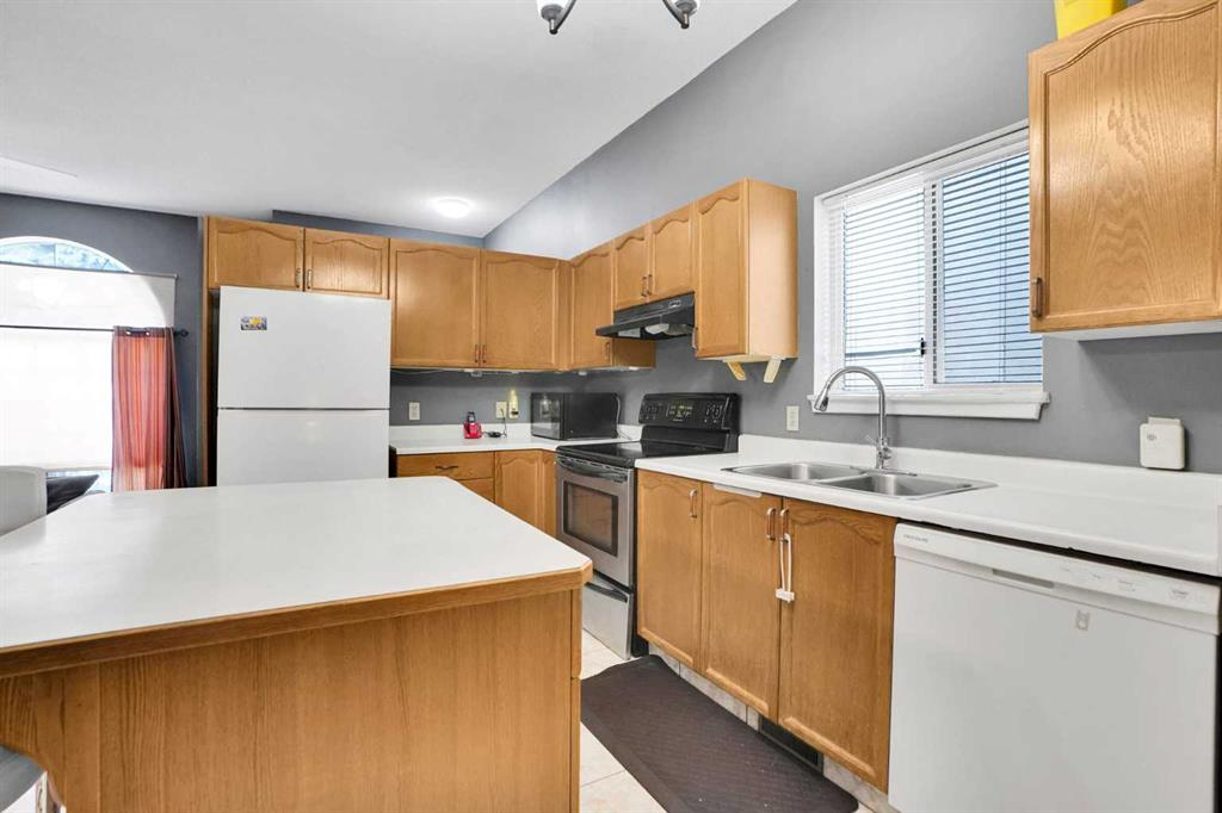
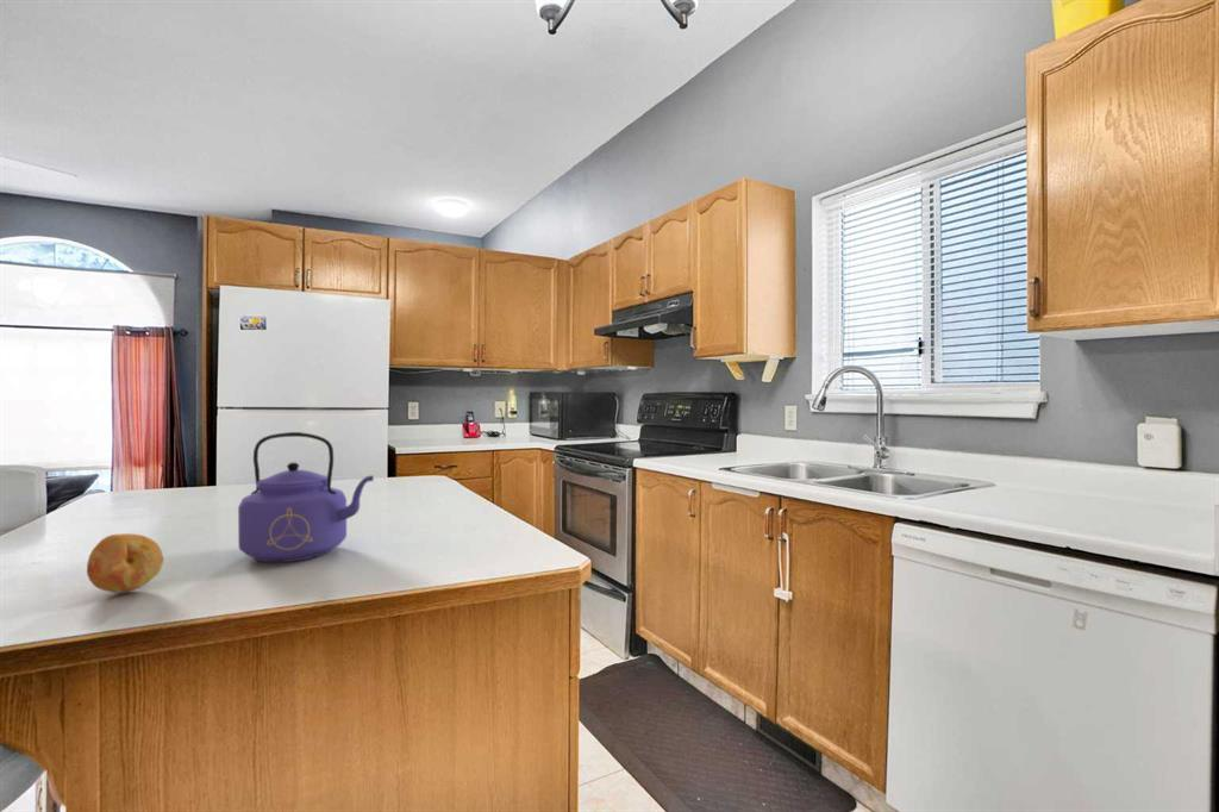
+ fruit (126, 561)
+ kettle (310, 492)
